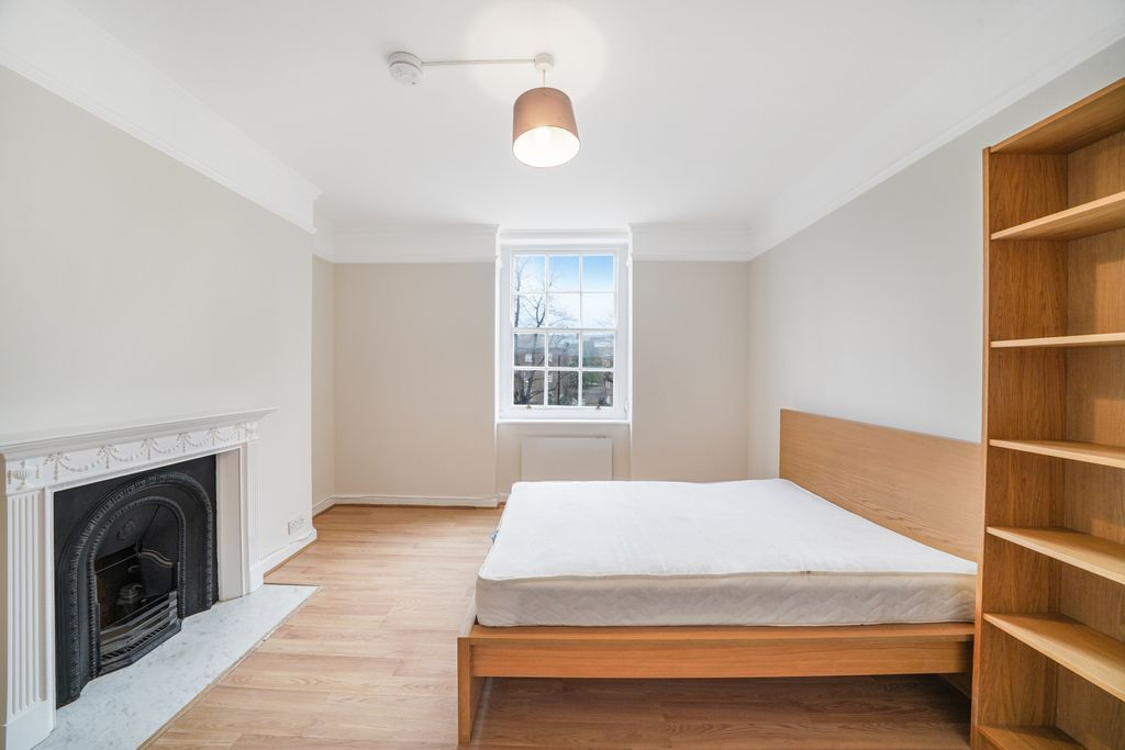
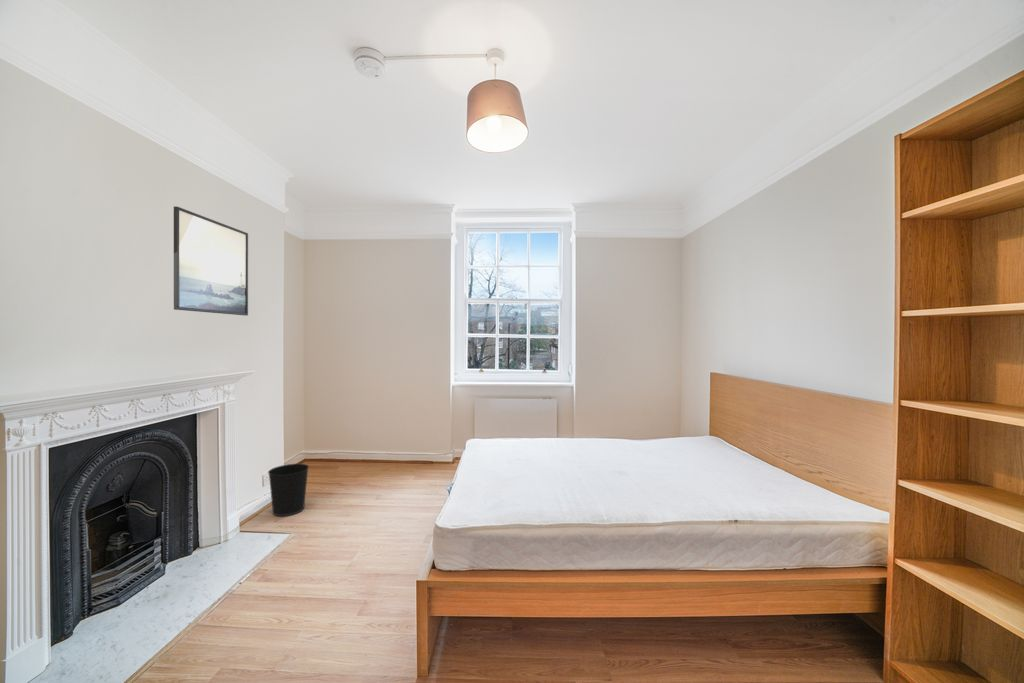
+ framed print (215, 267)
+ wastebasket (288, 489)
